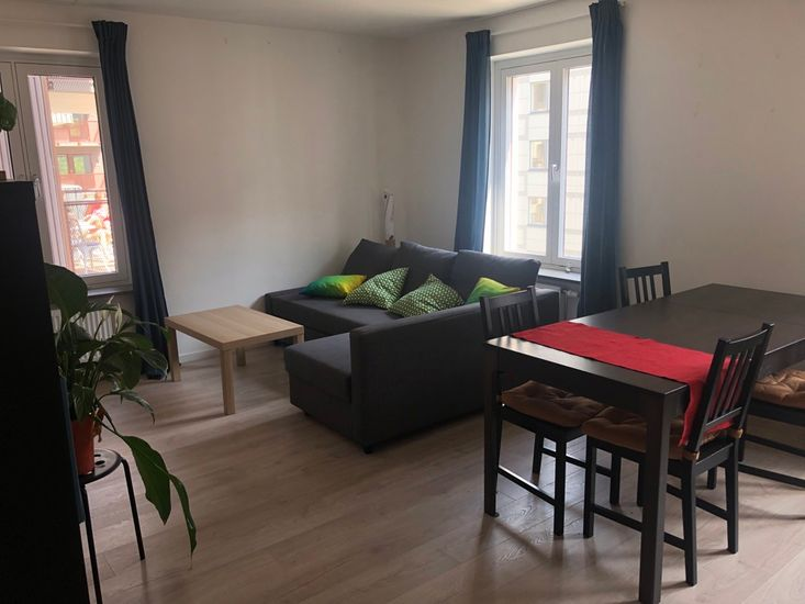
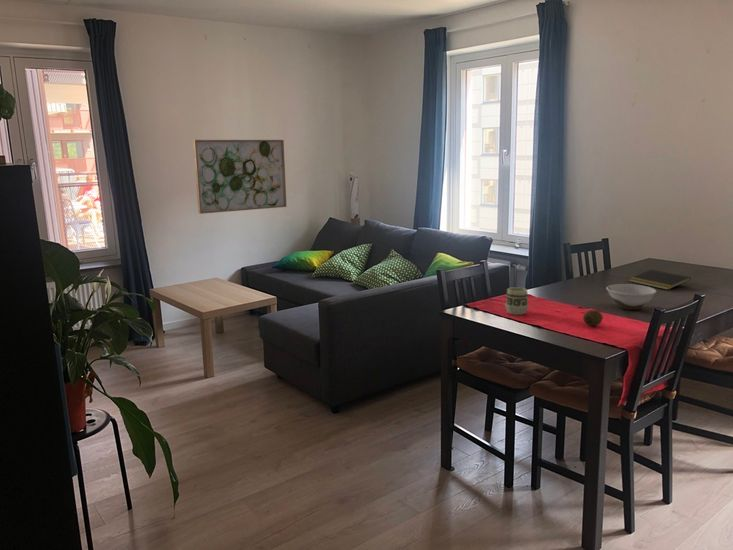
+ bowl (630, 298)
+ cup (516, 301)
+ fruit (592, 318)
+ notepad (658, 279)
+ wall art (243, 175)
